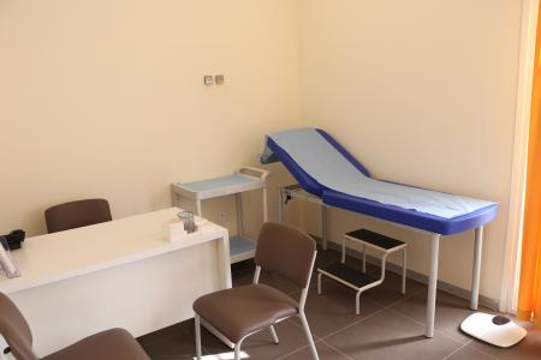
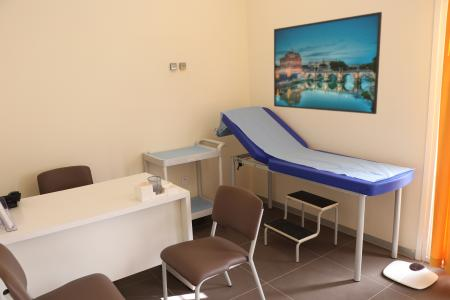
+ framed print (319, 66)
